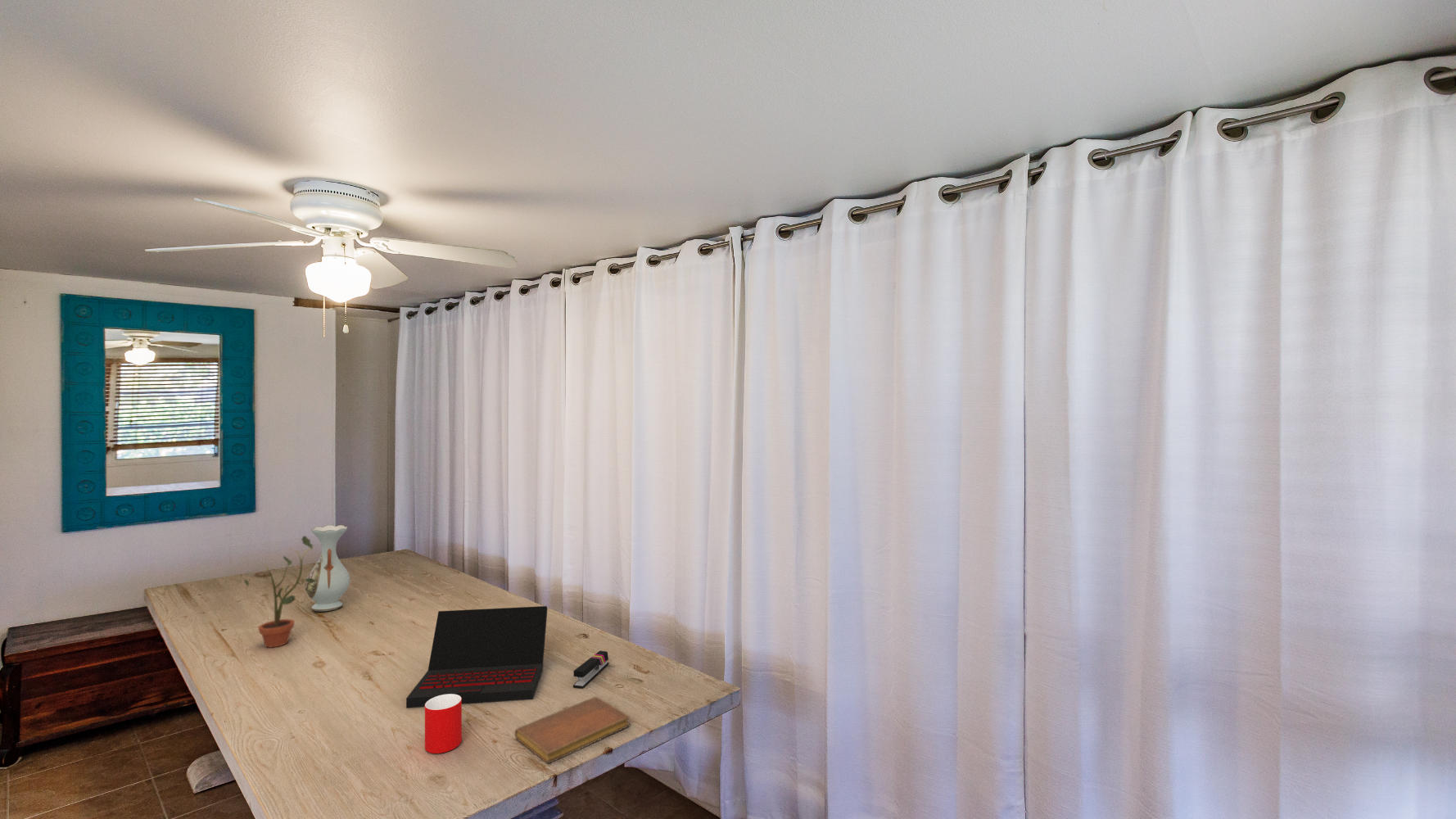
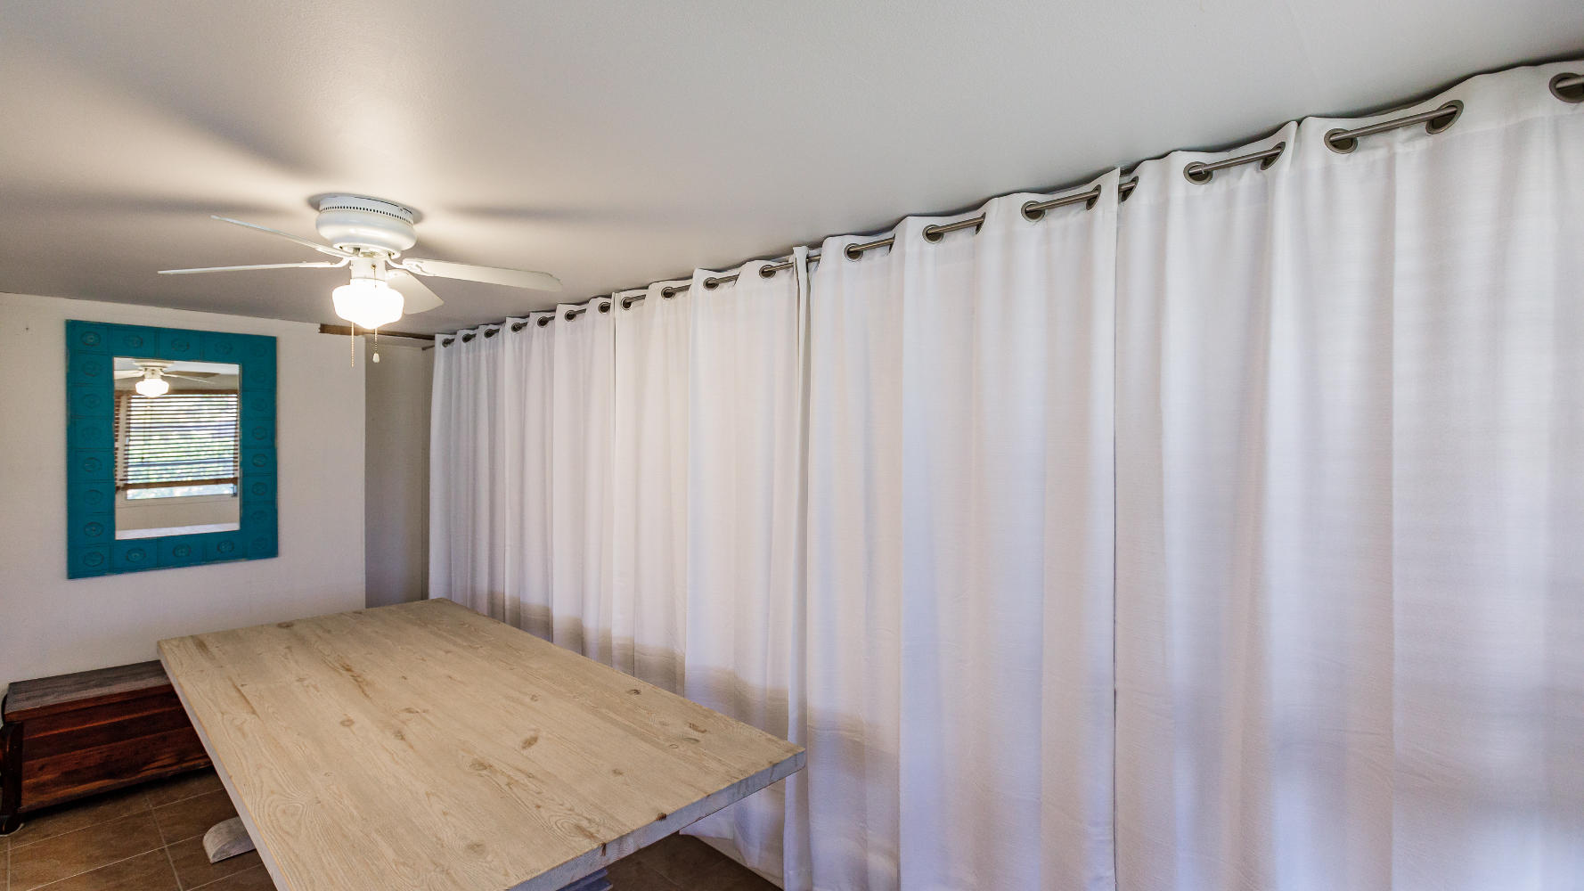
- notebook (573, 726)
- vase (328, 568)
- stapler (591, 667)
- cup (441, 720)
- potted plant (285, 592)
- laptop (483, 651)
